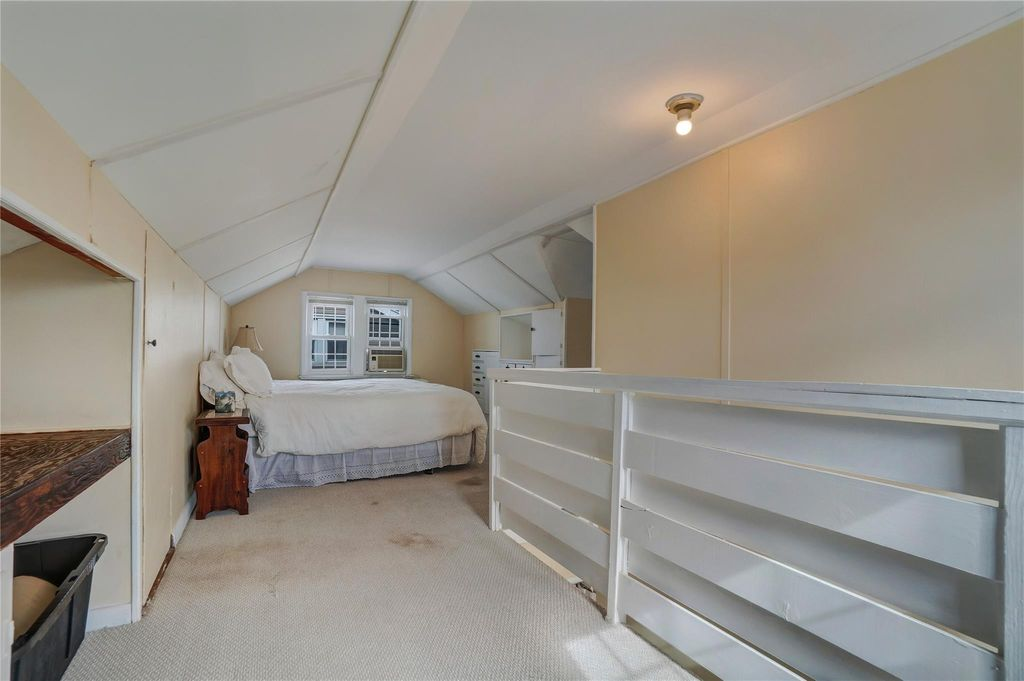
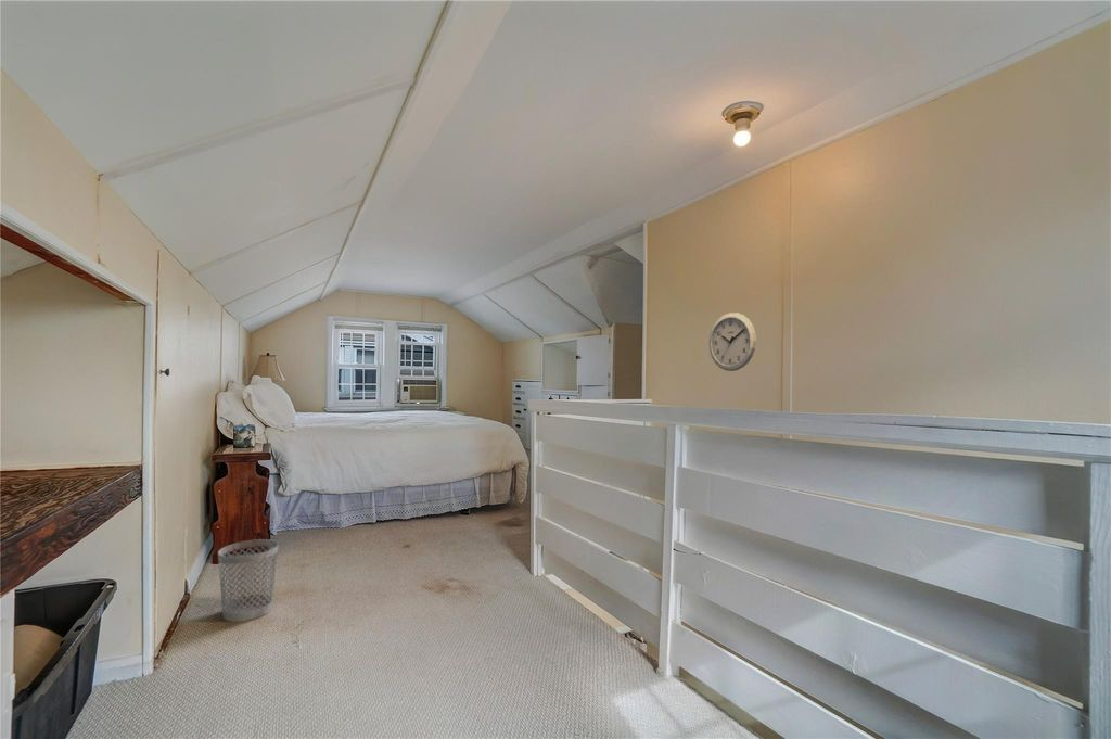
+ wall clock (730, 342)
+ wastebasket (248, 579)
